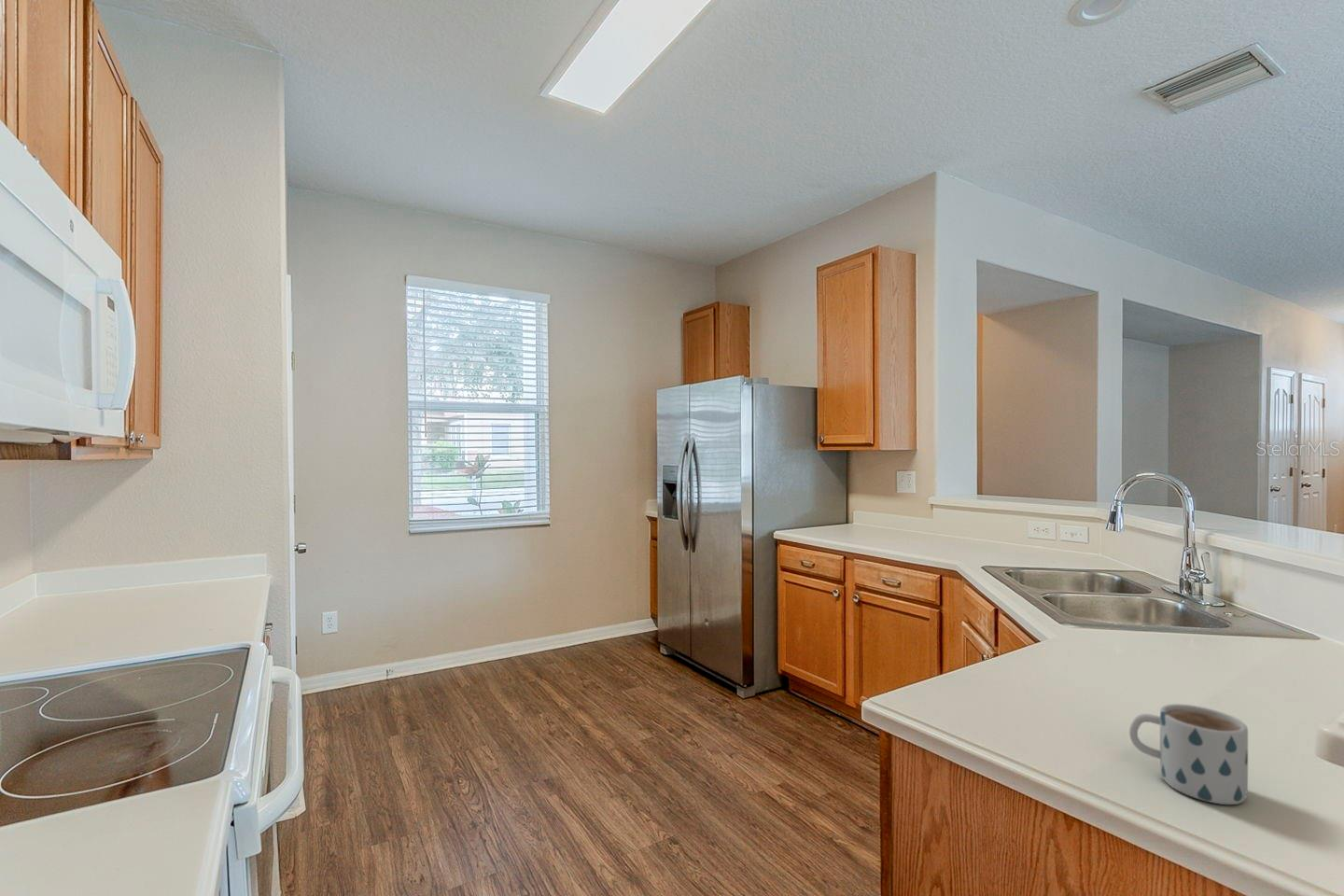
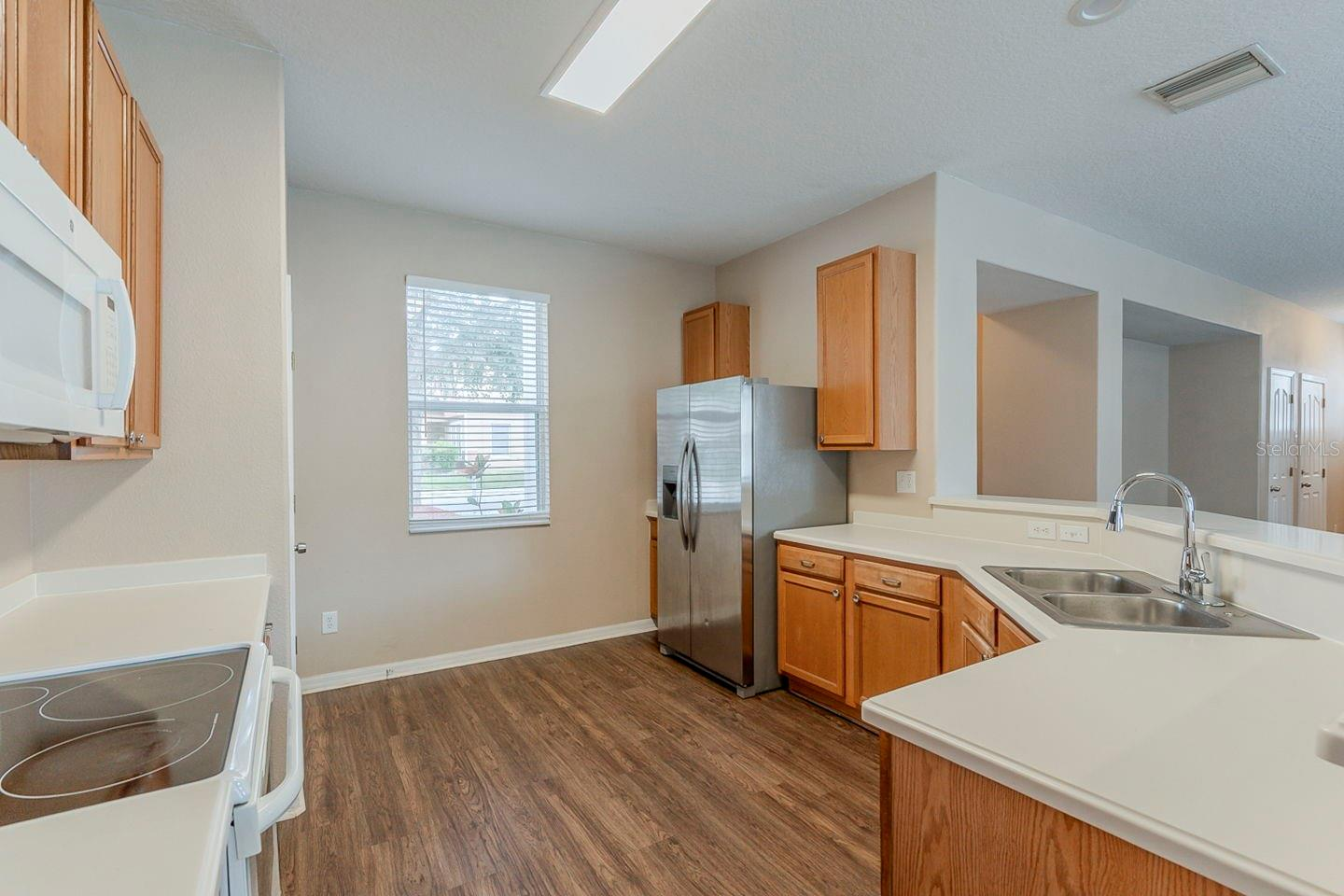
- mug (1185, 748)
